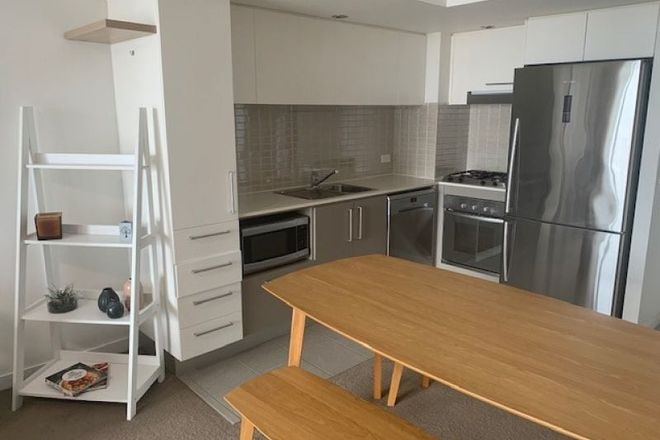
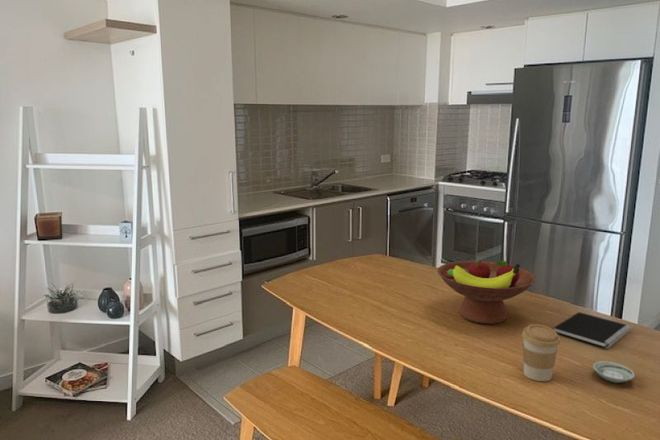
+ coffee cup (539, 352)
+ saucer (613, 373)
+ notebook (592, 329)
+ fruit bowl (484, 286)
